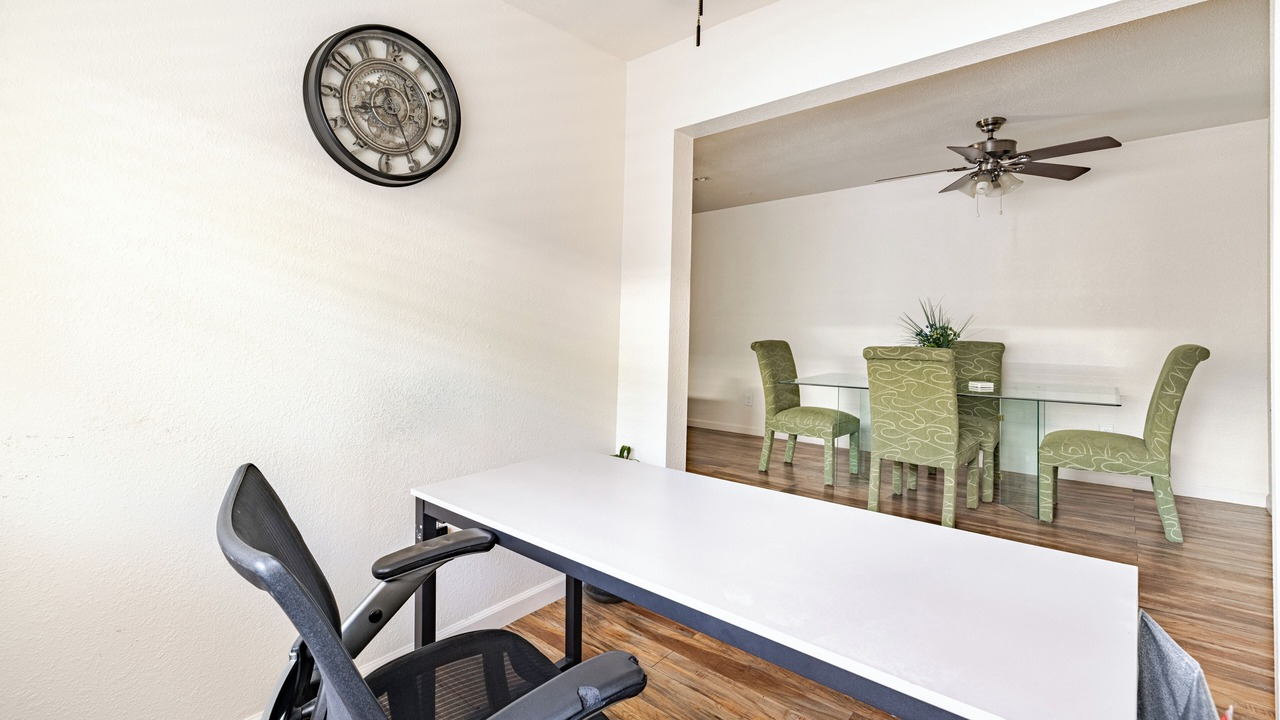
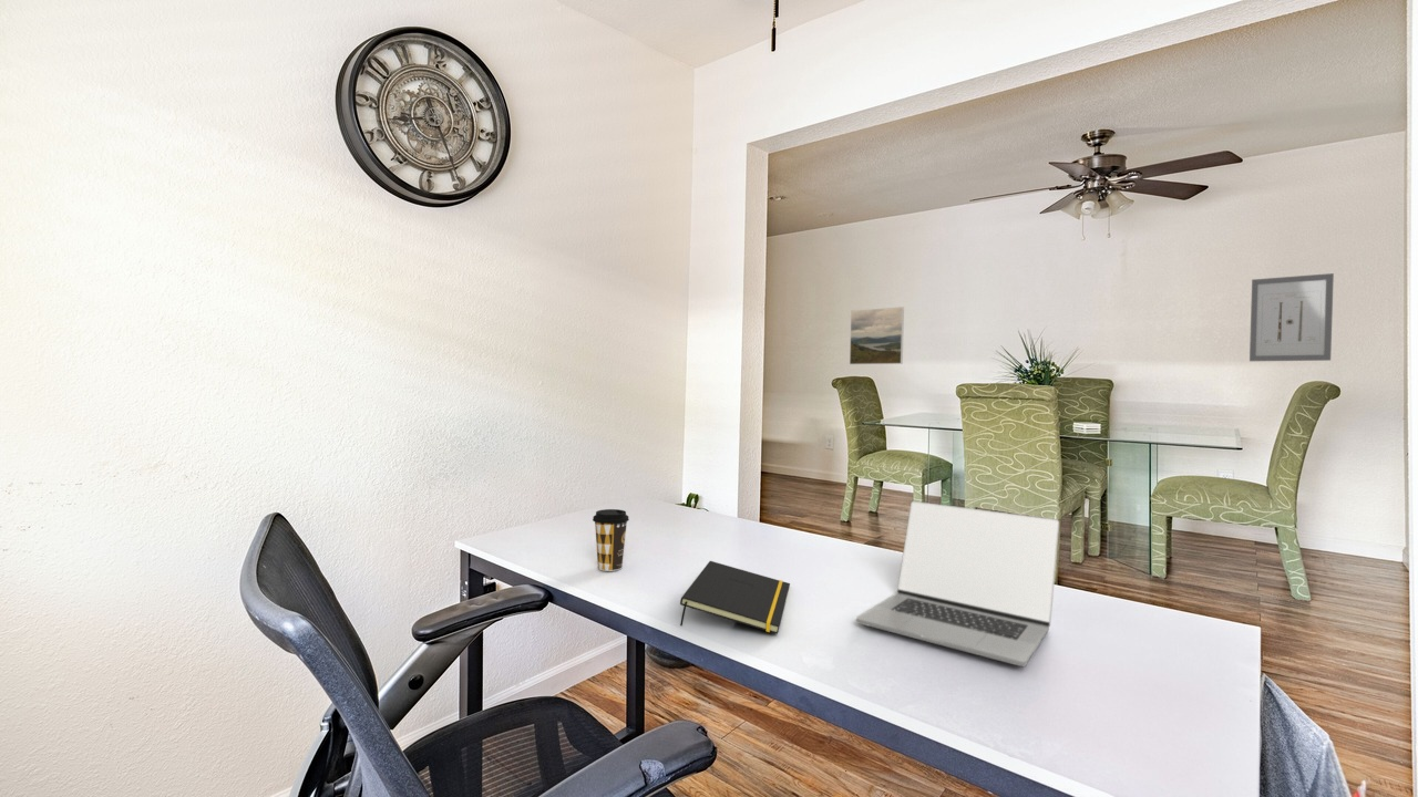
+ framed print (875, 337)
+ wall art (1289, 319)
+ laptop (958, 570)
+ notepad (739, 592)
+ coffee cup (610, 539)
